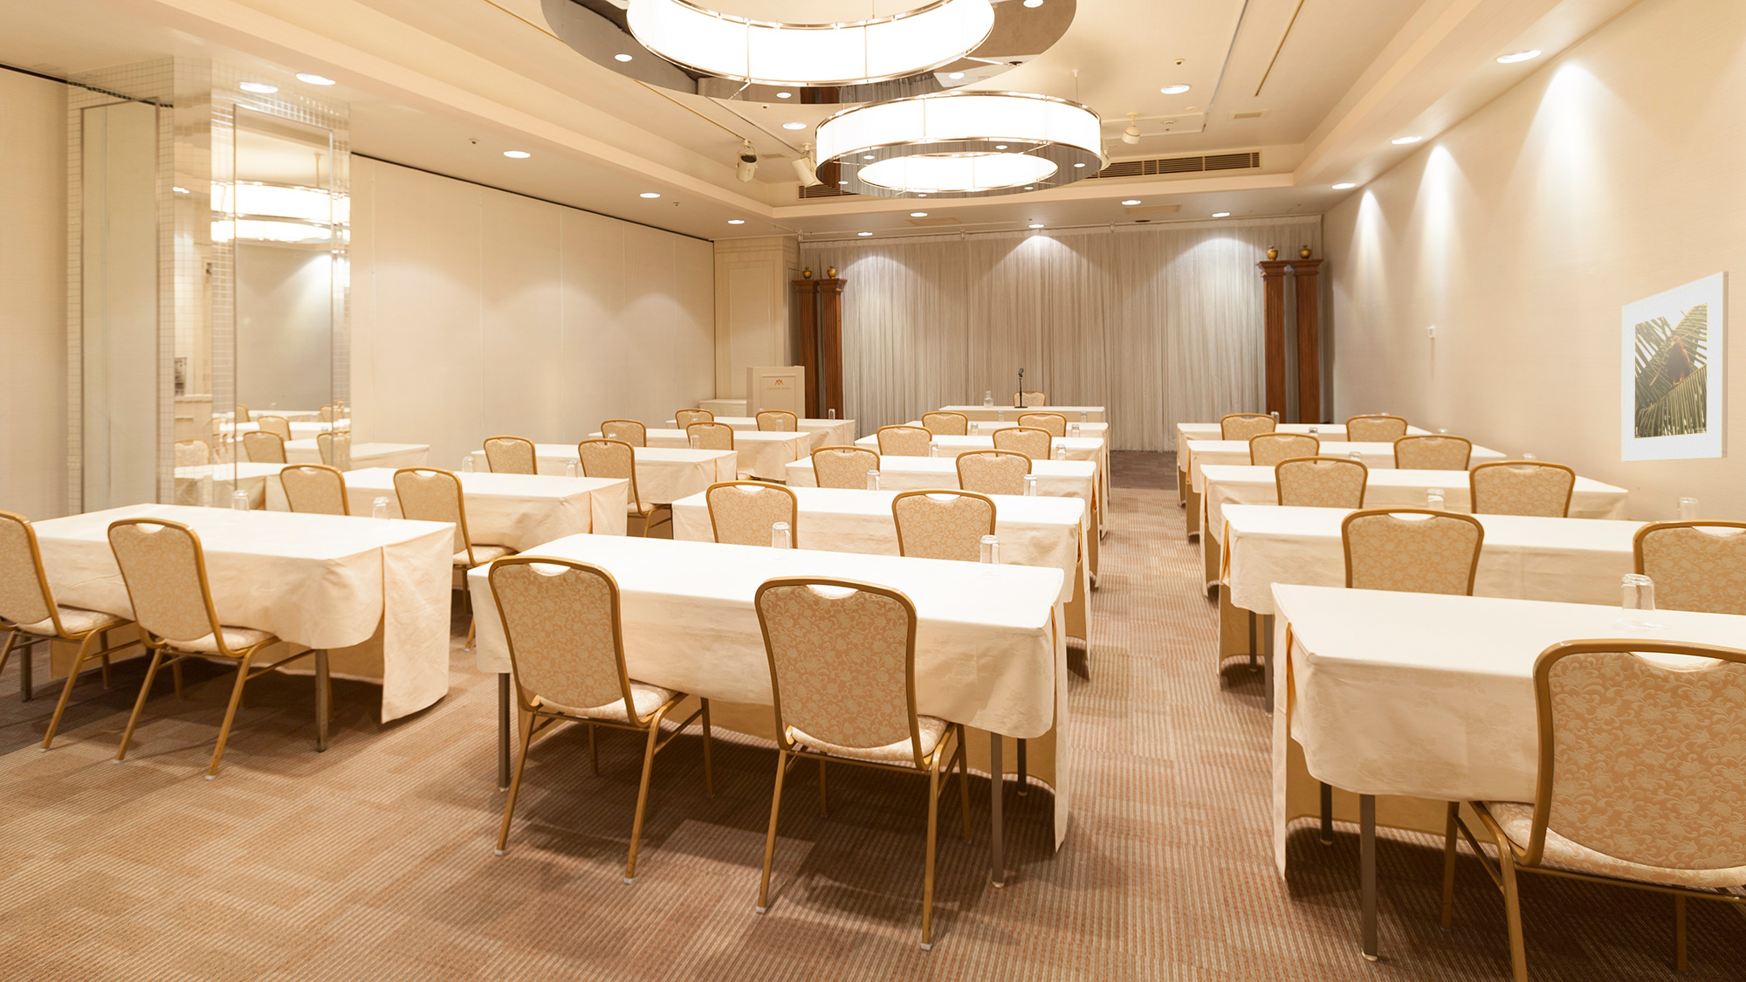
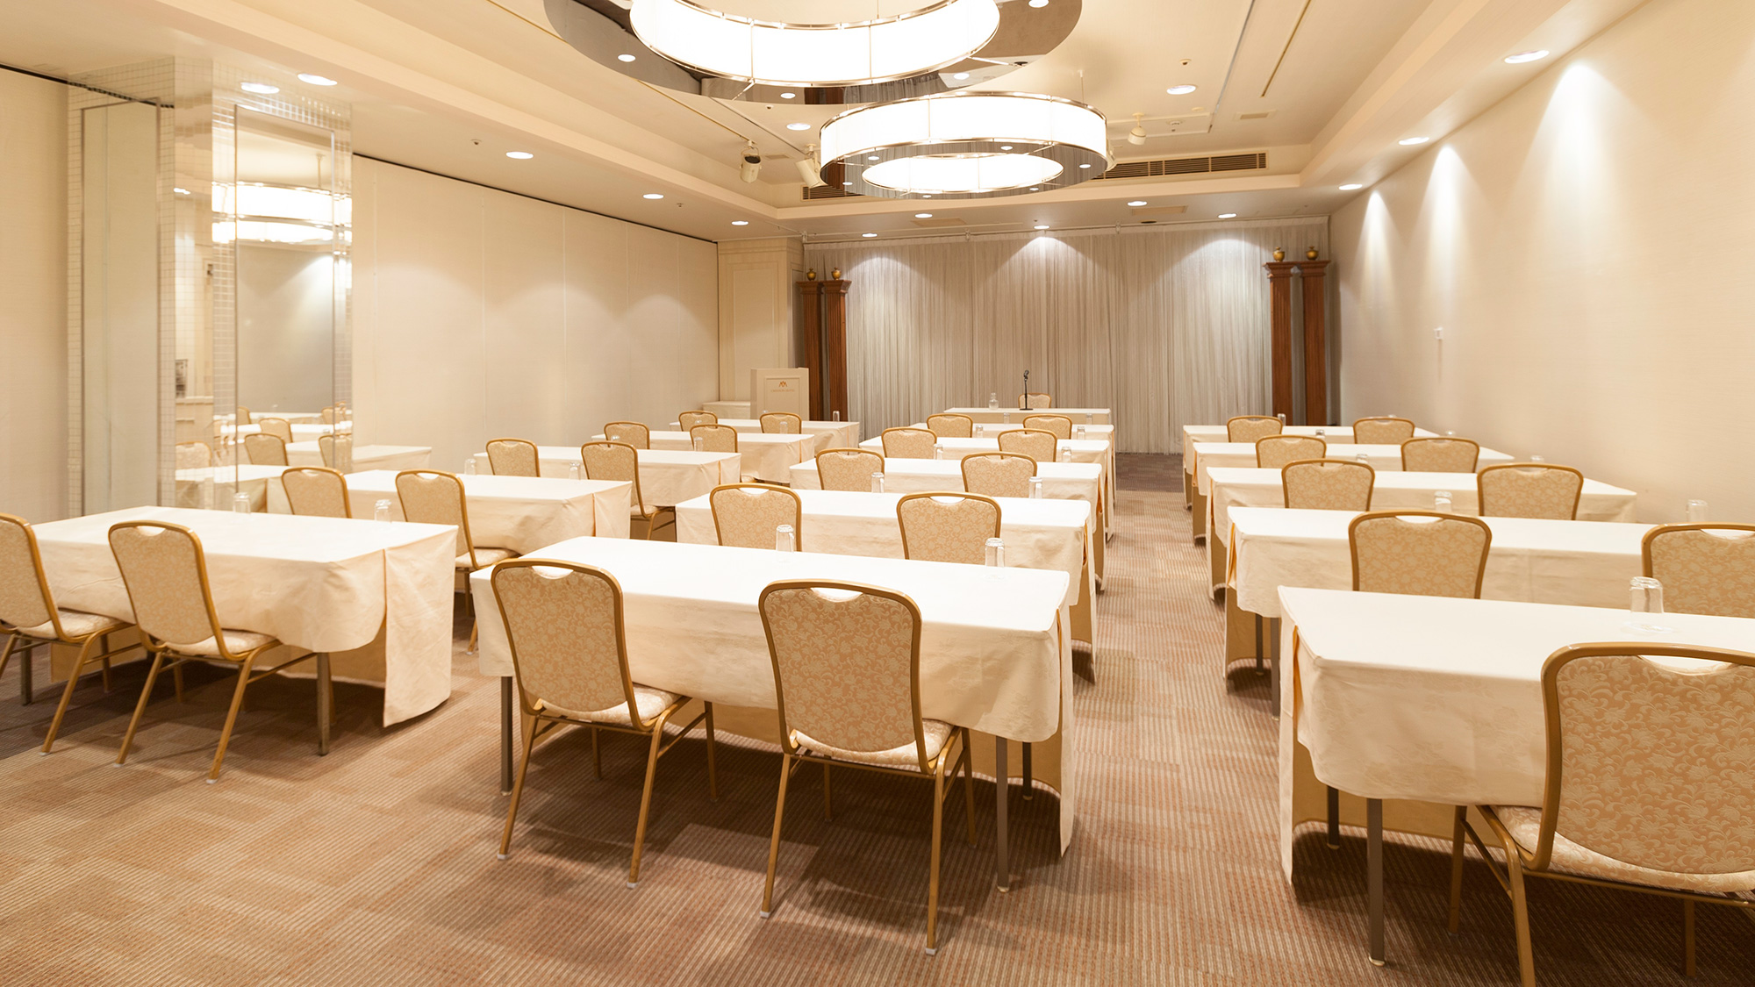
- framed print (1669, 374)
